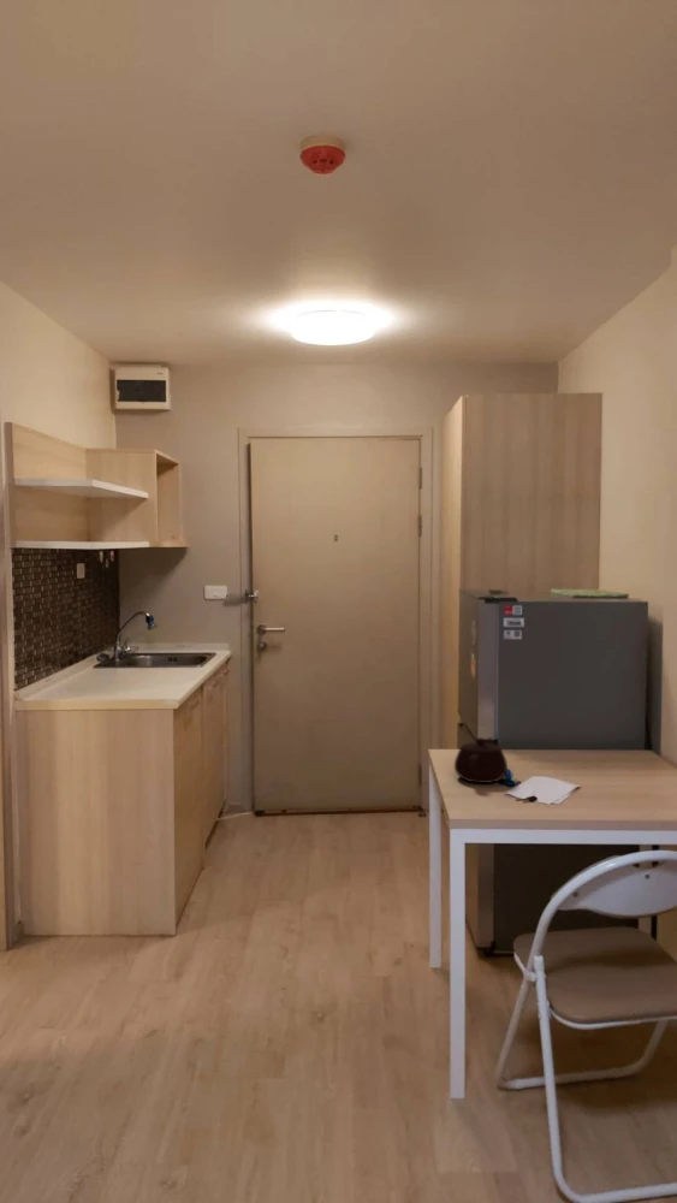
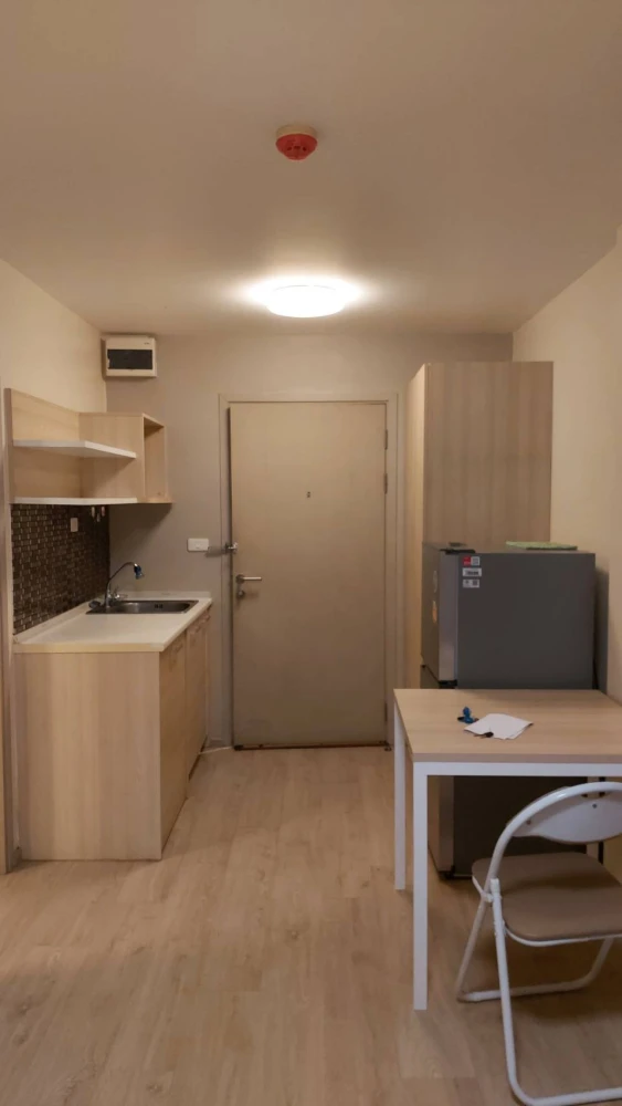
- teapot (481, 758)
